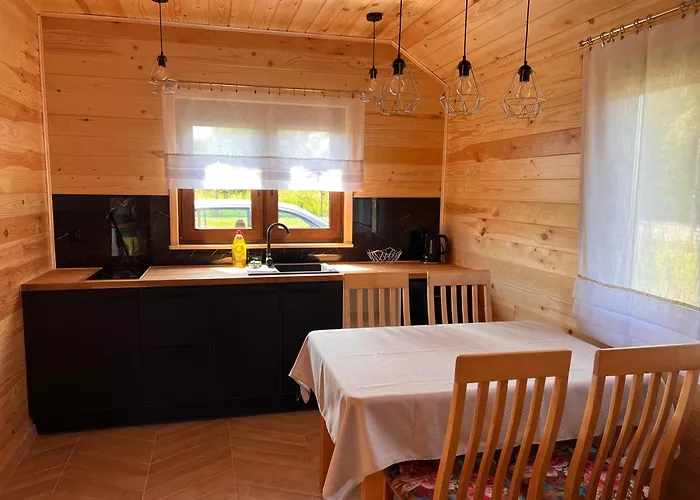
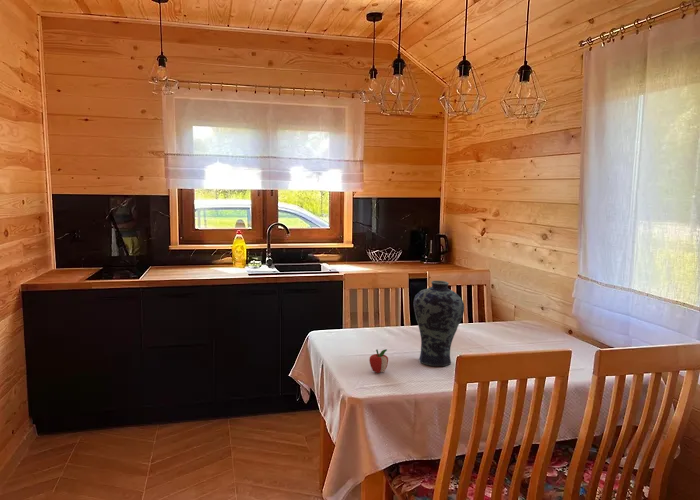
+ vase (437, 322)
+ apple (378, 360)
